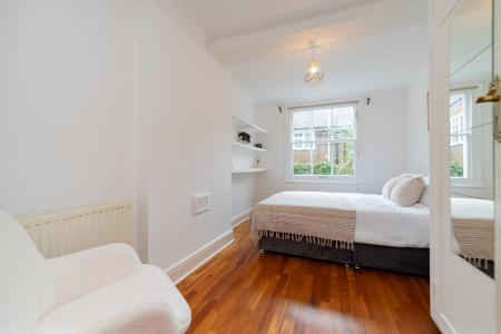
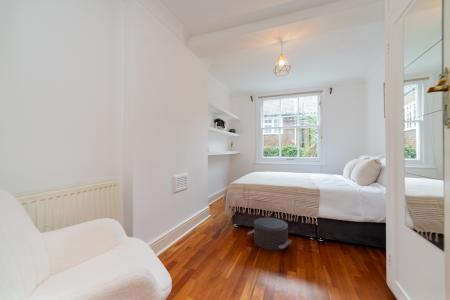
+ pouf (268, 232)
